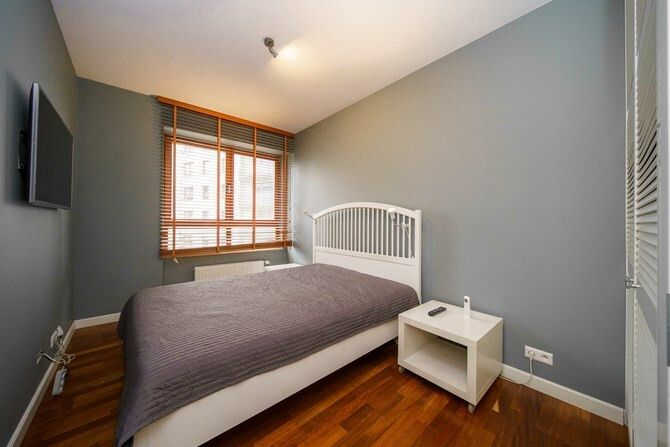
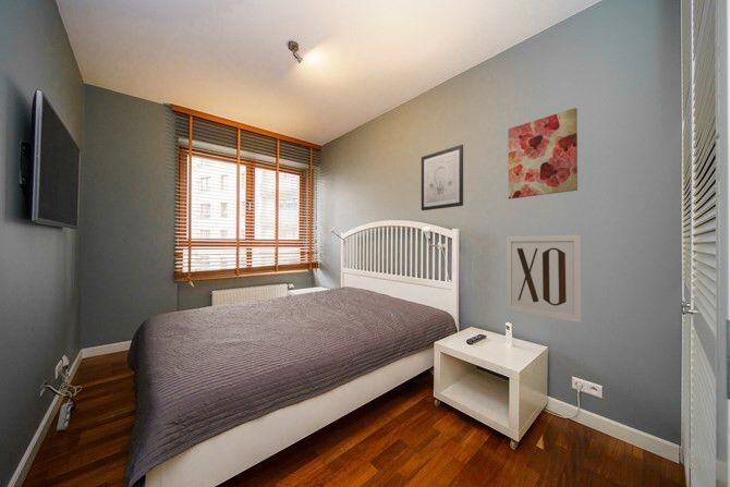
+ wall art (540, 276)
+ wall art (539, 157)
+ wall art (440, 180)
